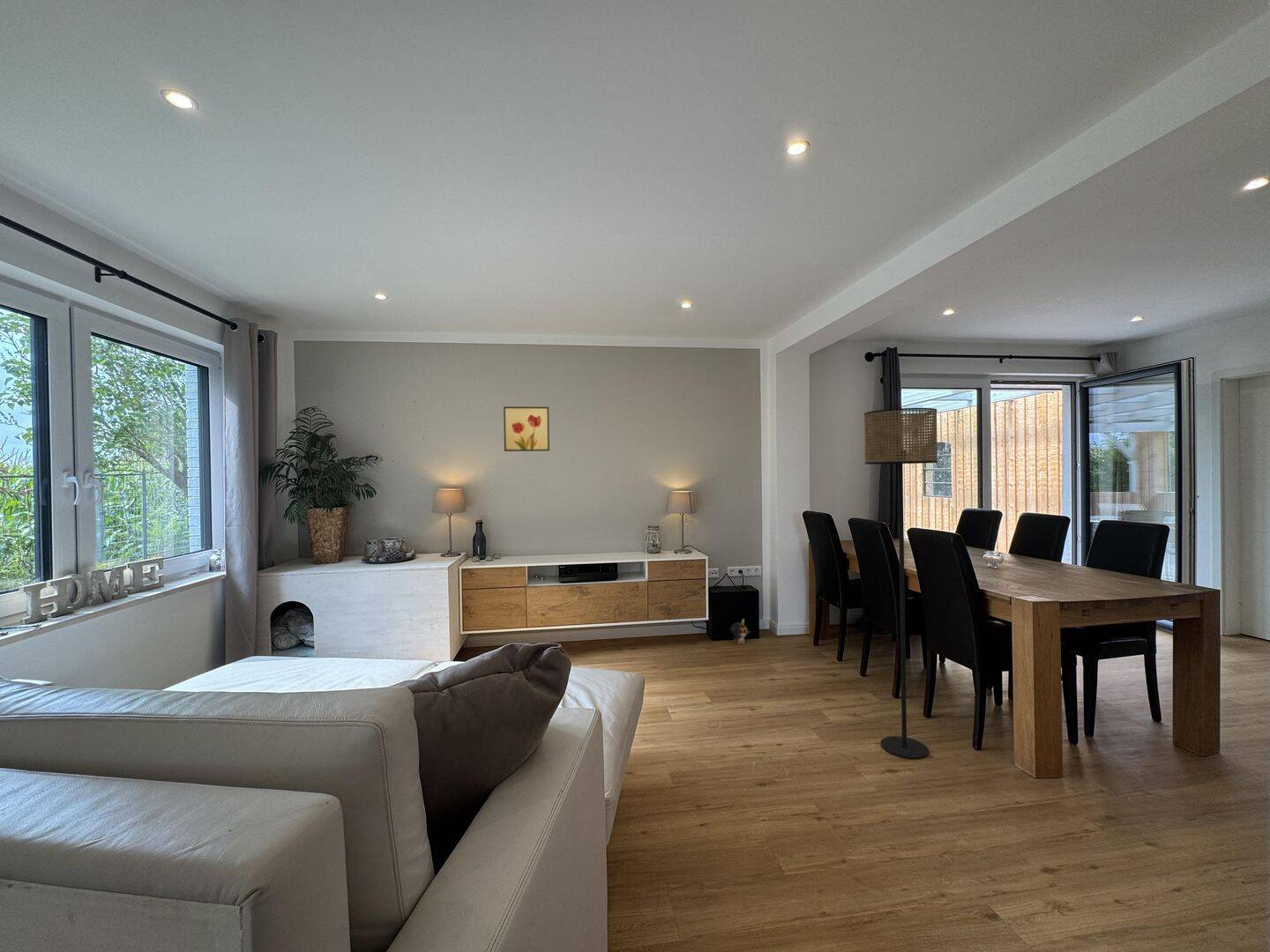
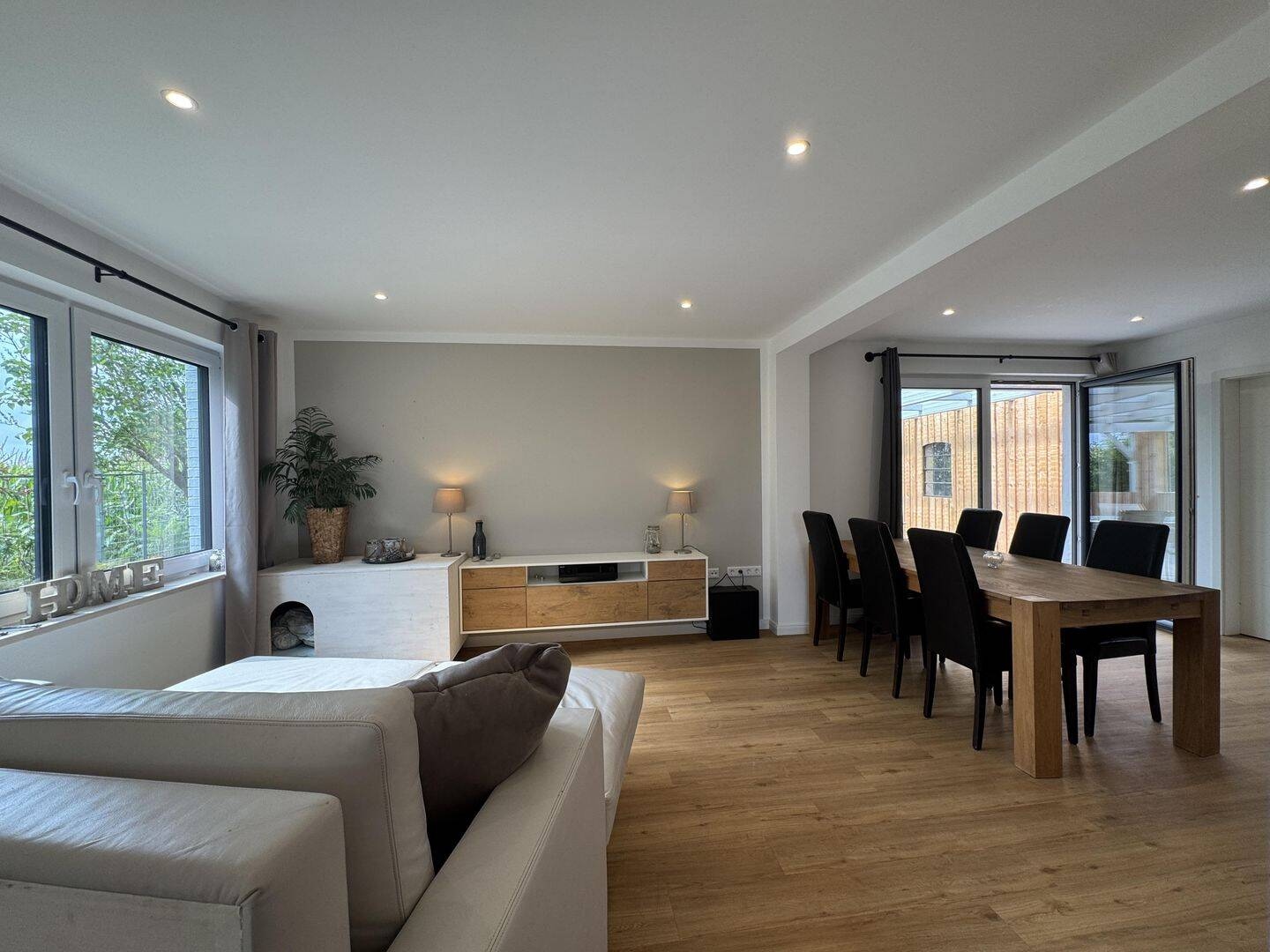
- plush toy (741, 629)
- floor lamp (901, 579)
- wall art (527, 428)
